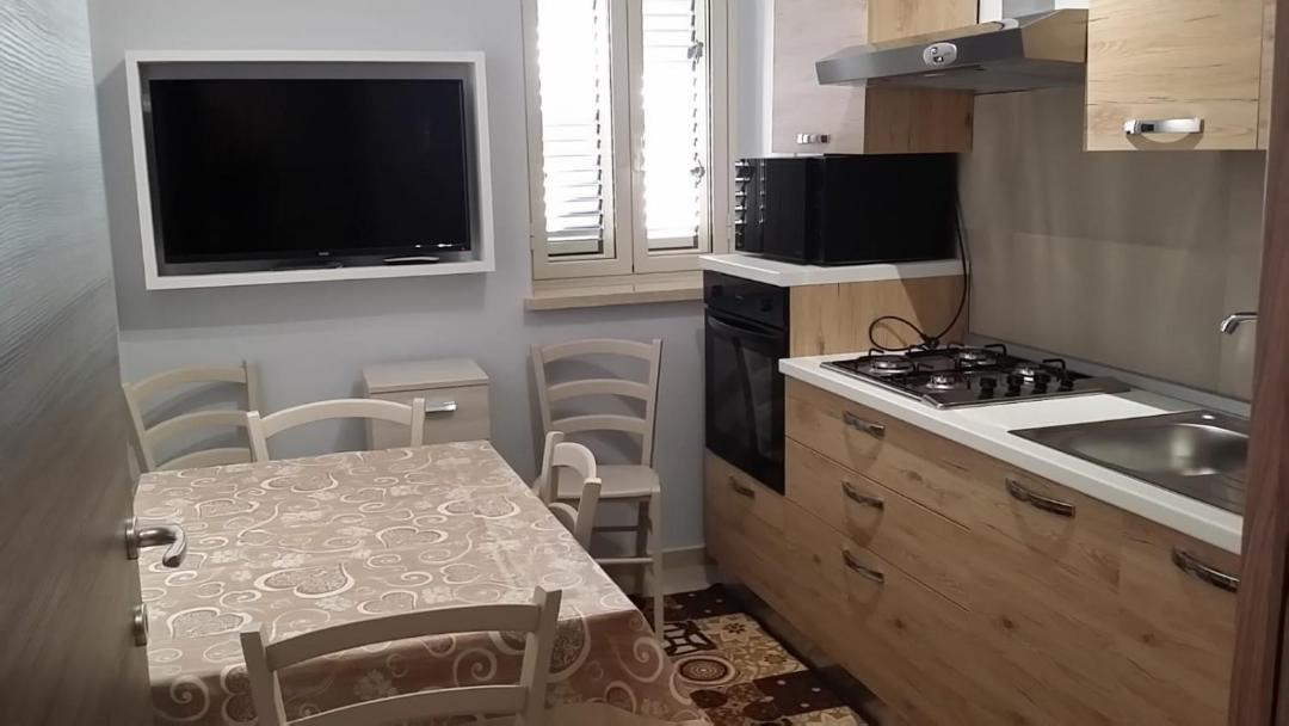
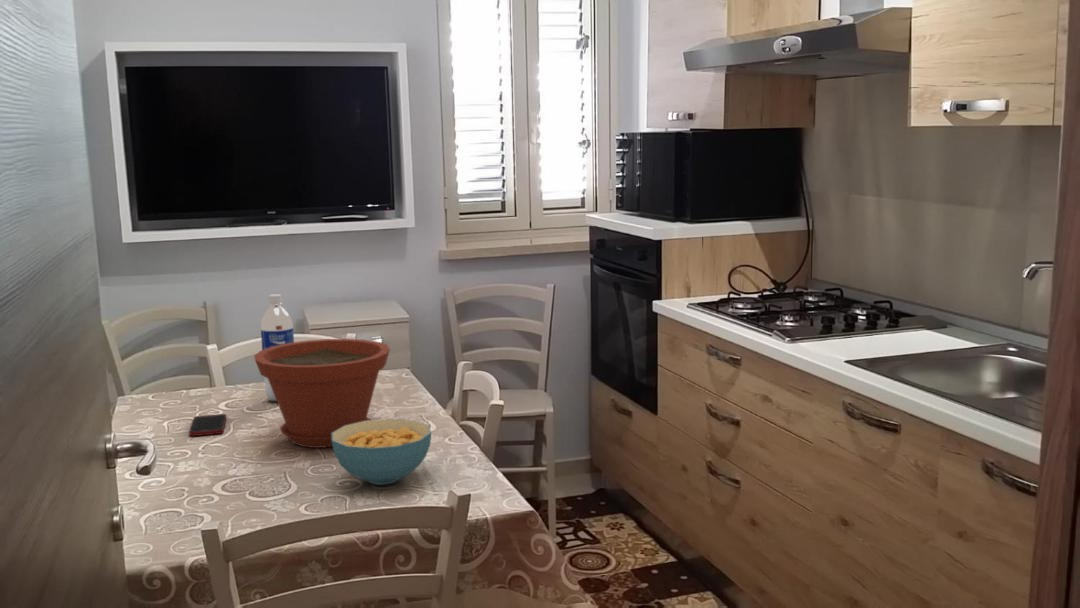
+ cell phone (208, 424)
+ cereal bowl (382, 456)
+ plant pot (325, 394)
+ water bottle (277, 345)
